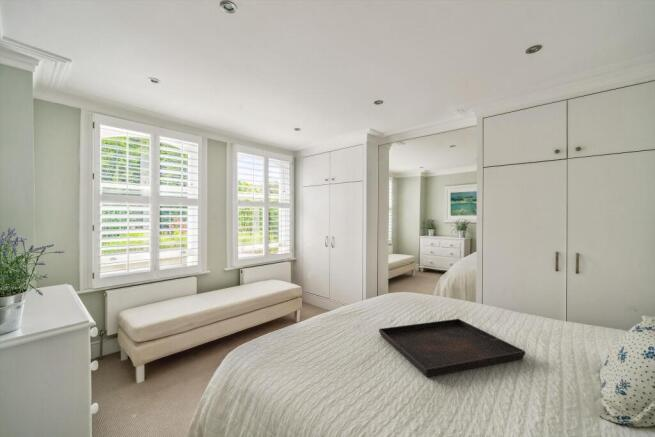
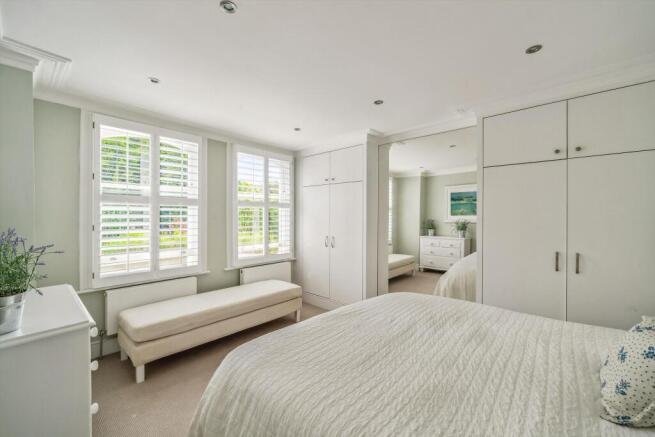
- serving tray (445, 342)
